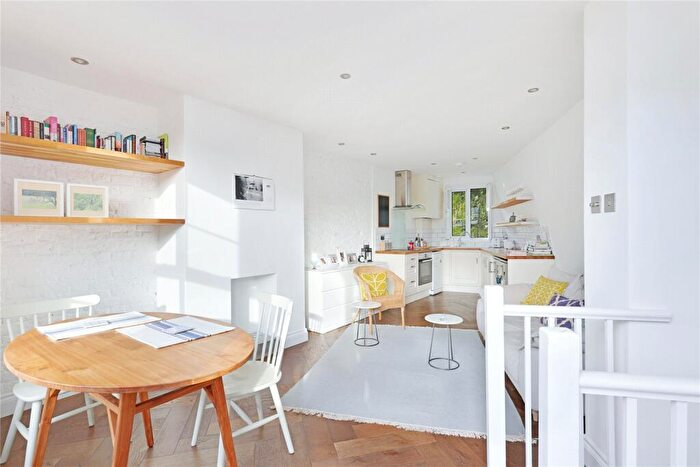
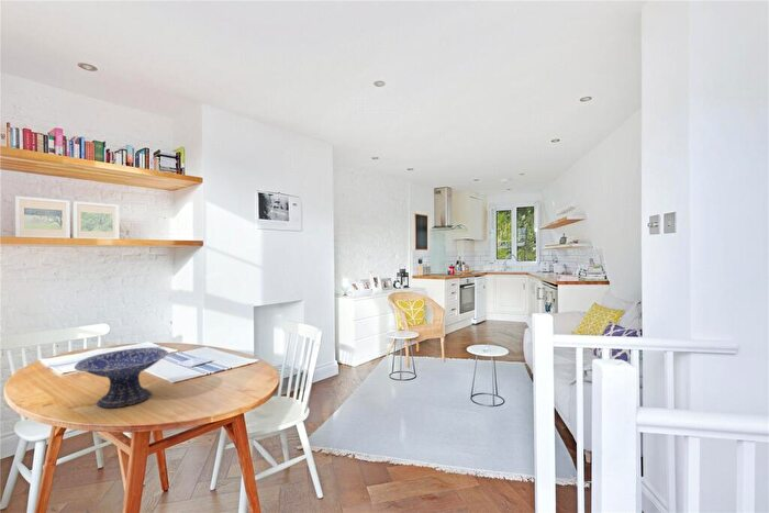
+ decorative bowl (124, 378)
